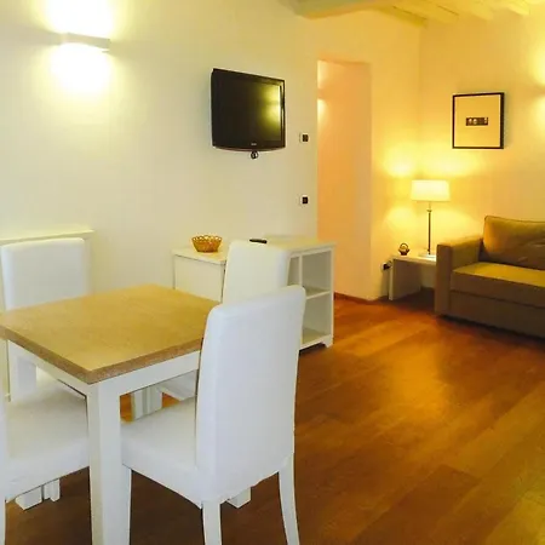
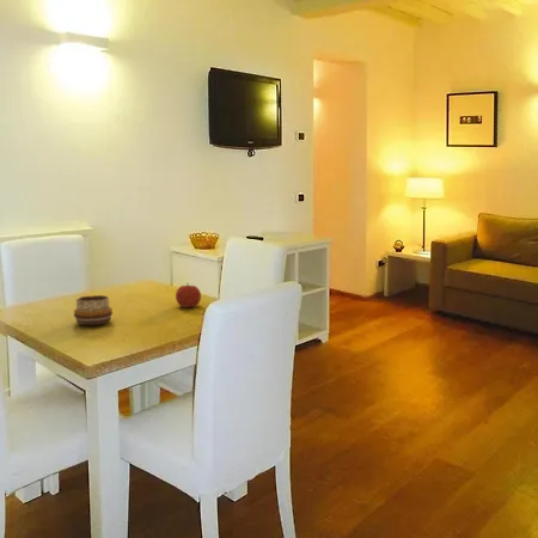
+ decorative bowl (92, 310)
+ fruit (188, 294)
